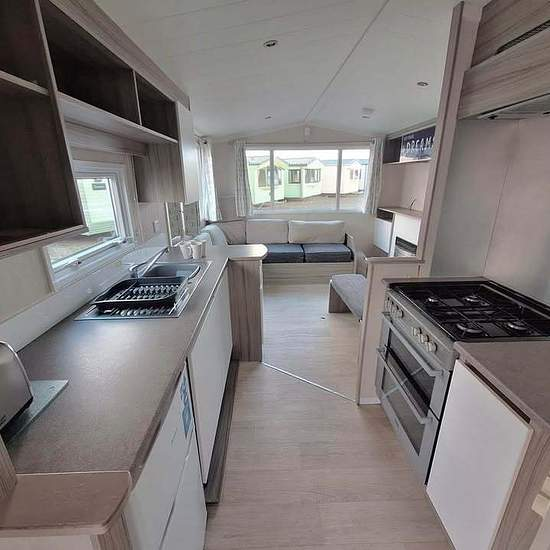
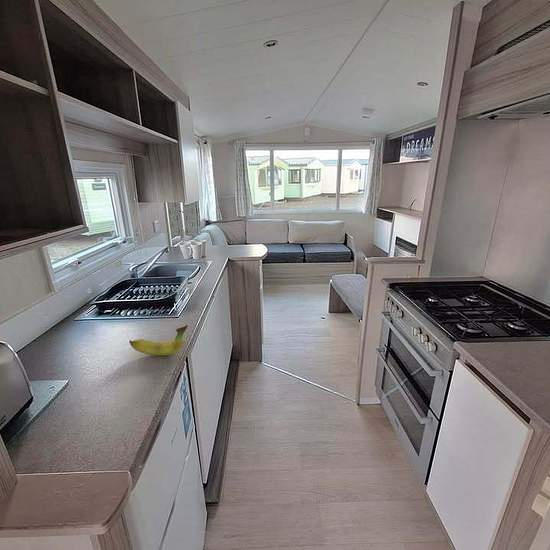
+ fruit (158, 342)
